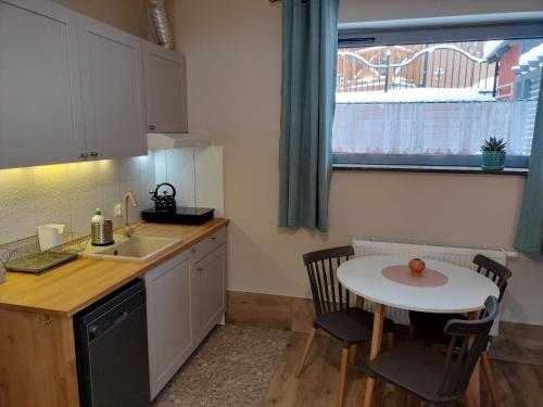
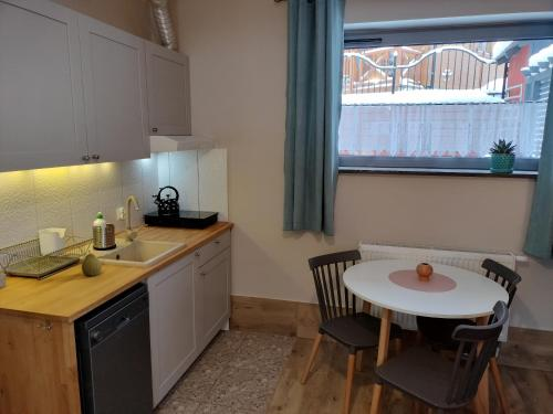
+ fruit (91, 262)
